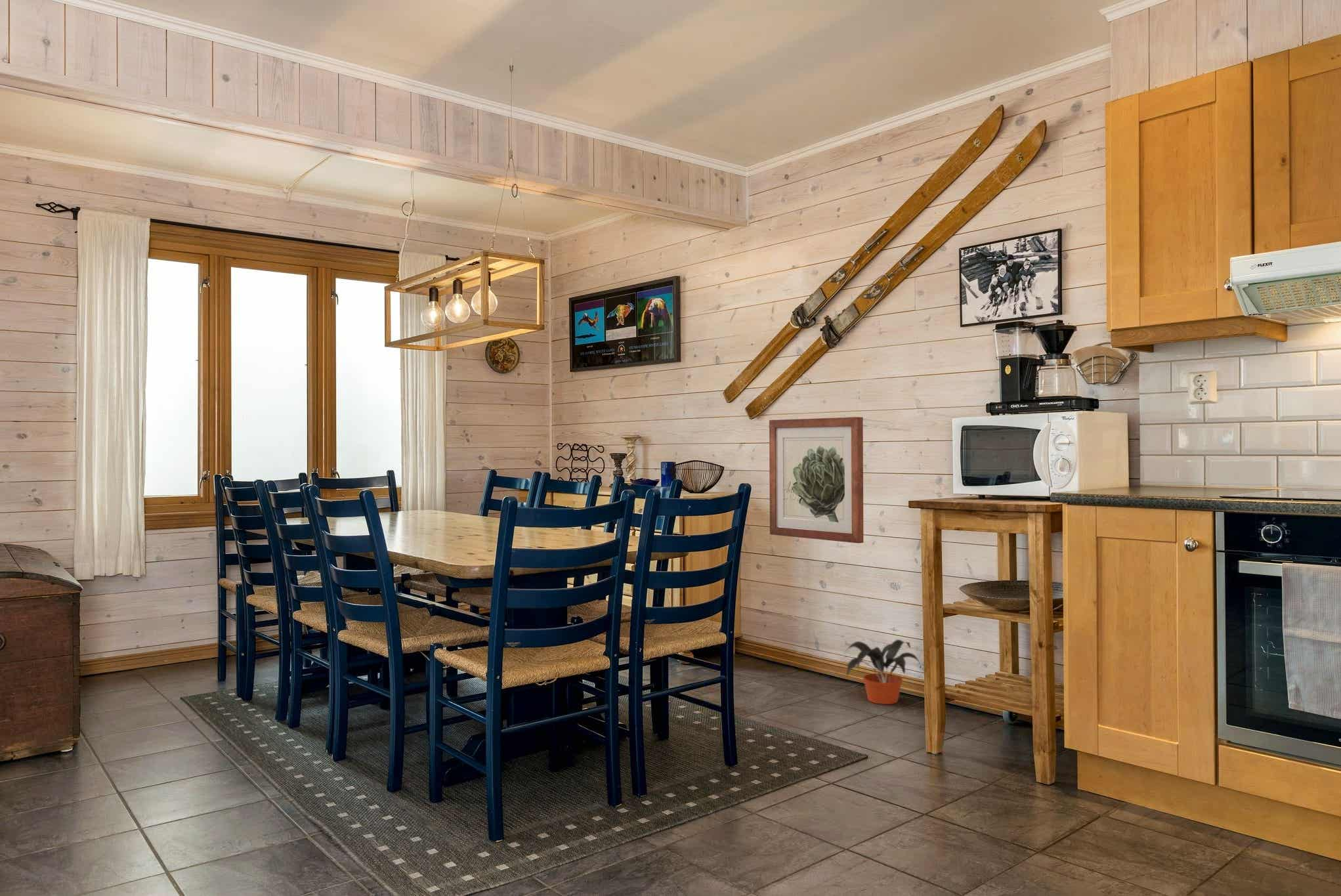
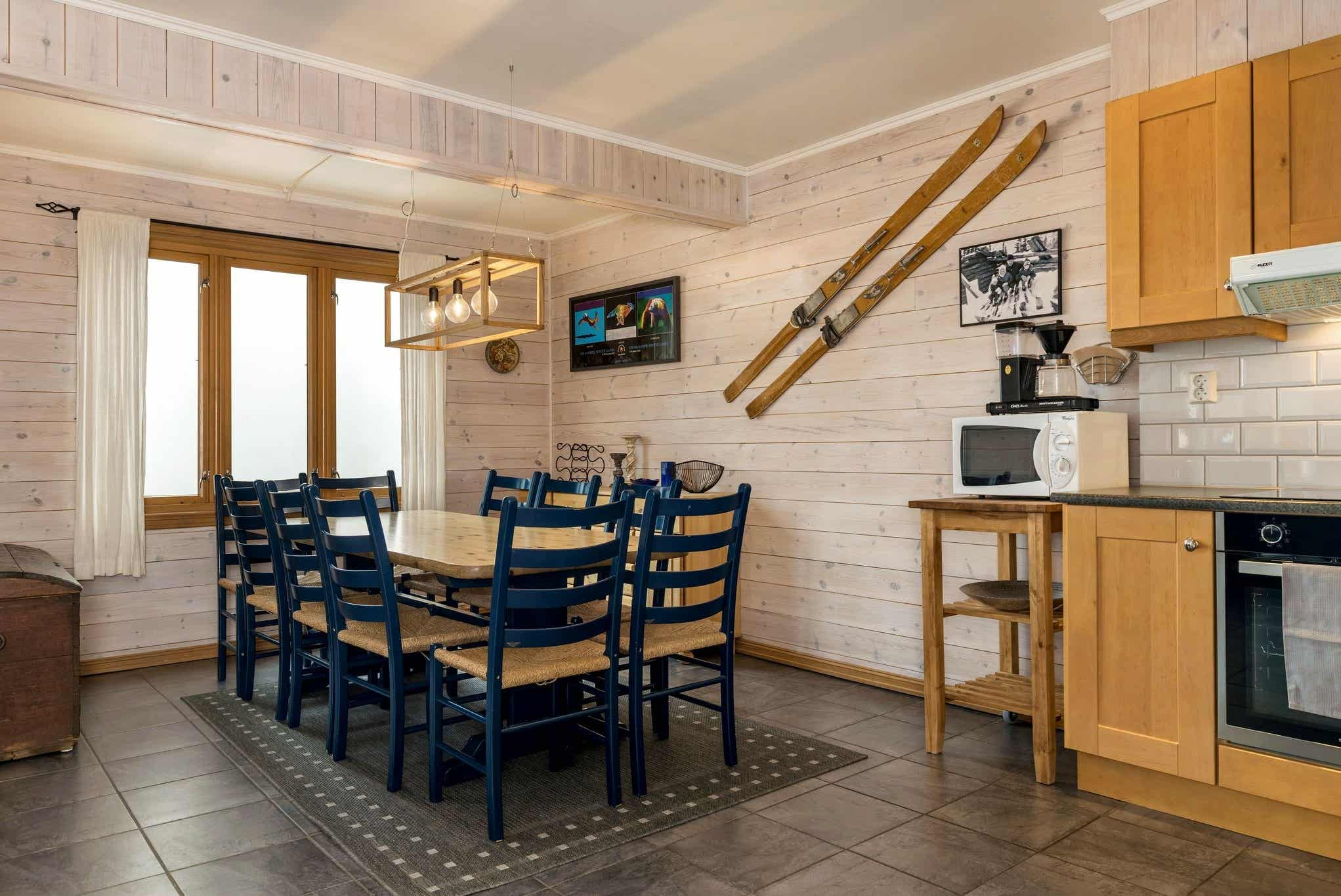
- potted plant (880, 671)
- wall art (814, 479)
